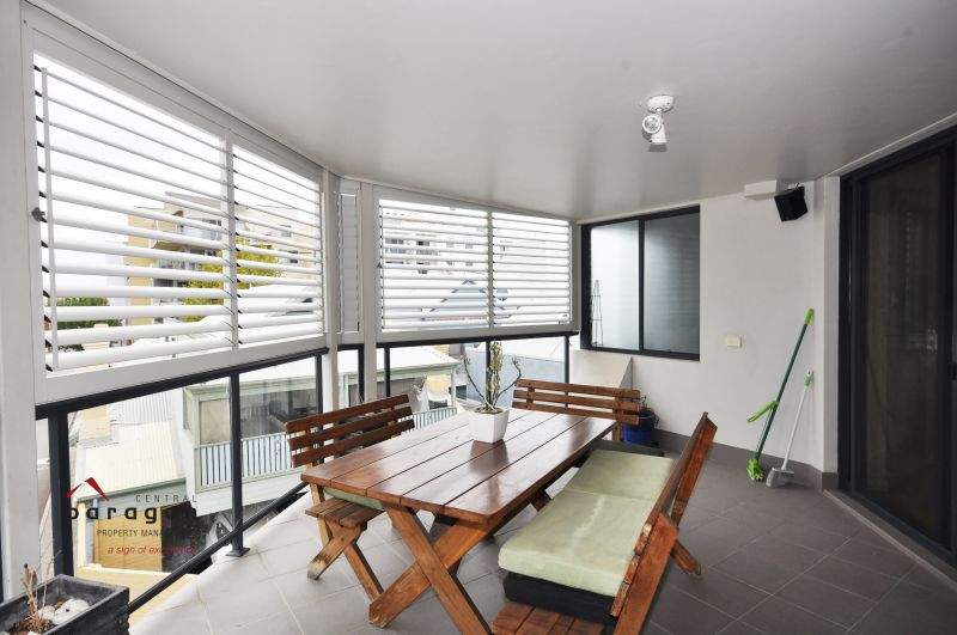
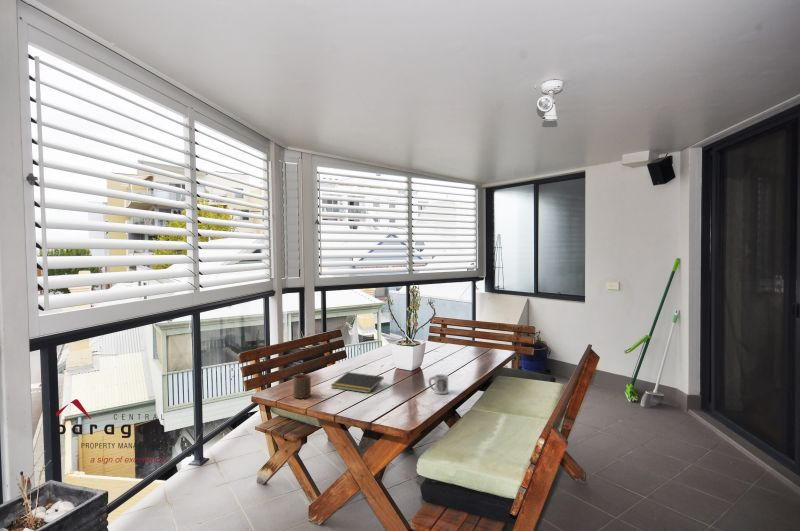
+ notepad (357, 382)
+ cup (438, 384)
+ cup (302, 386)
